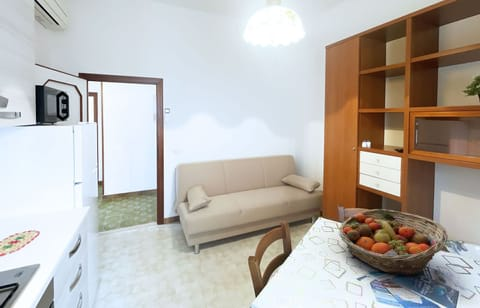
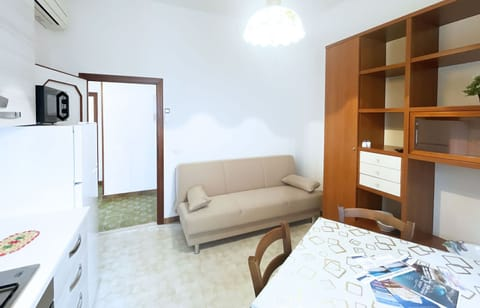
- fruit basket (386, 237)
